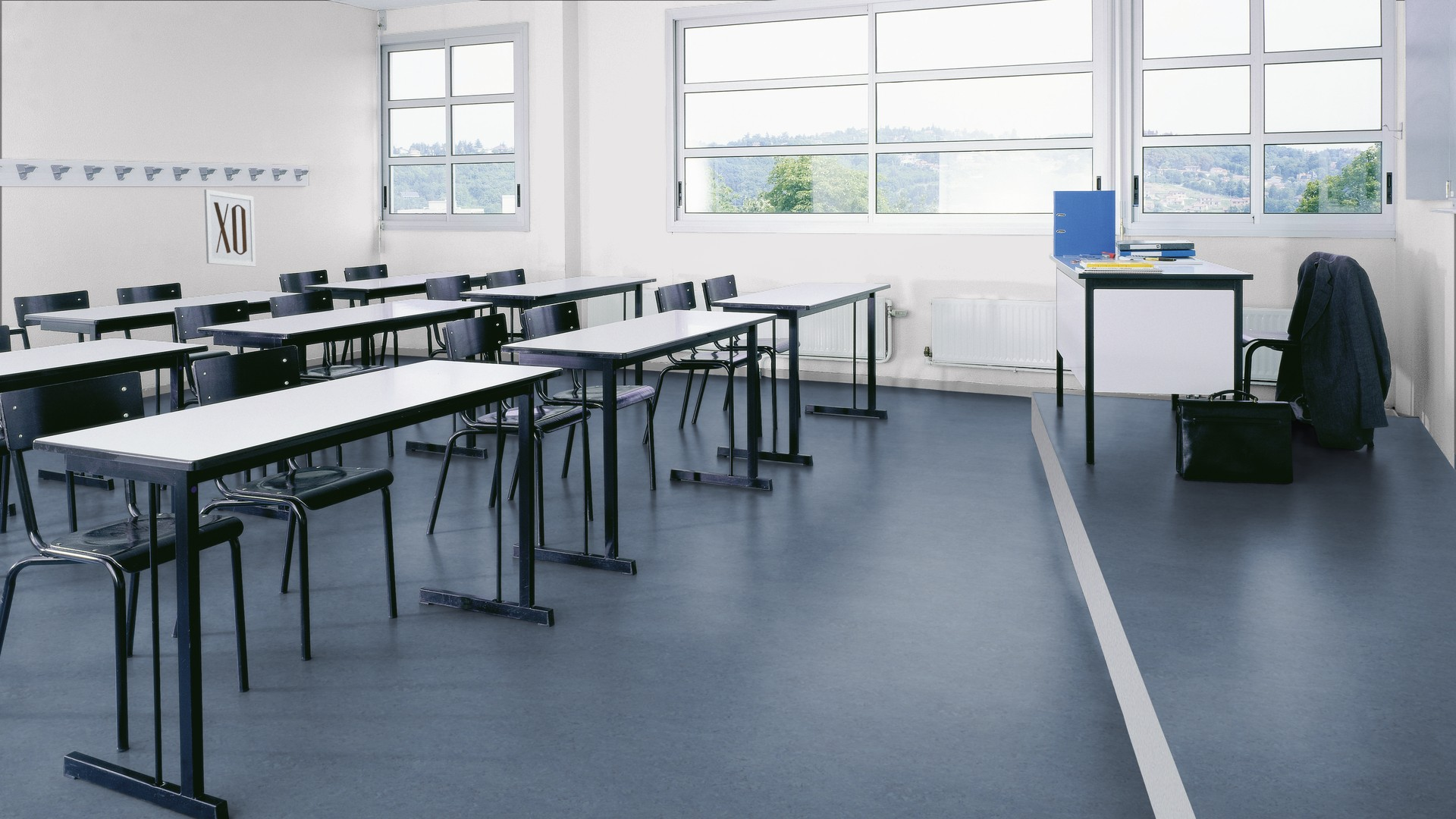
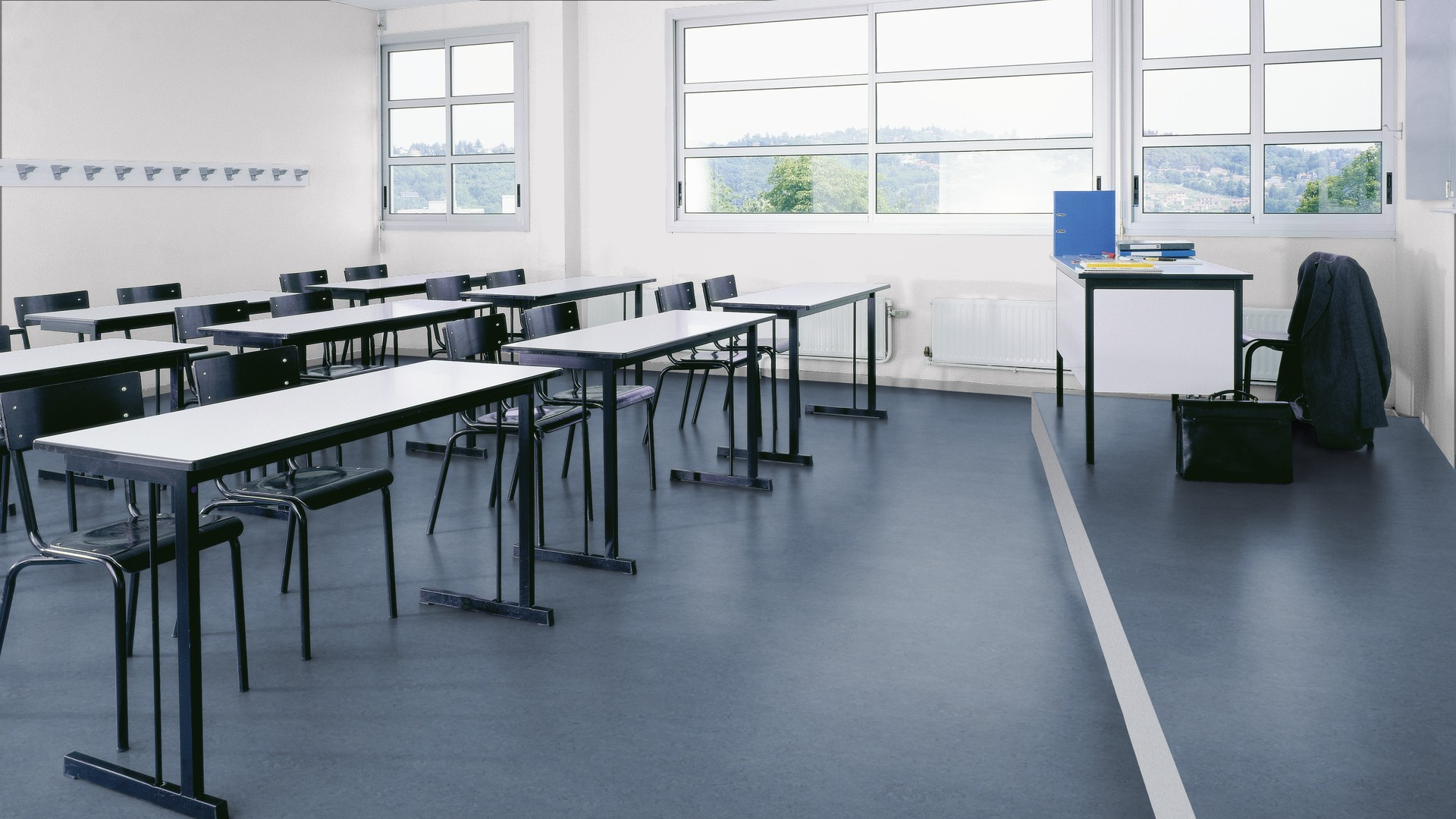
- wall art (231, 229)
